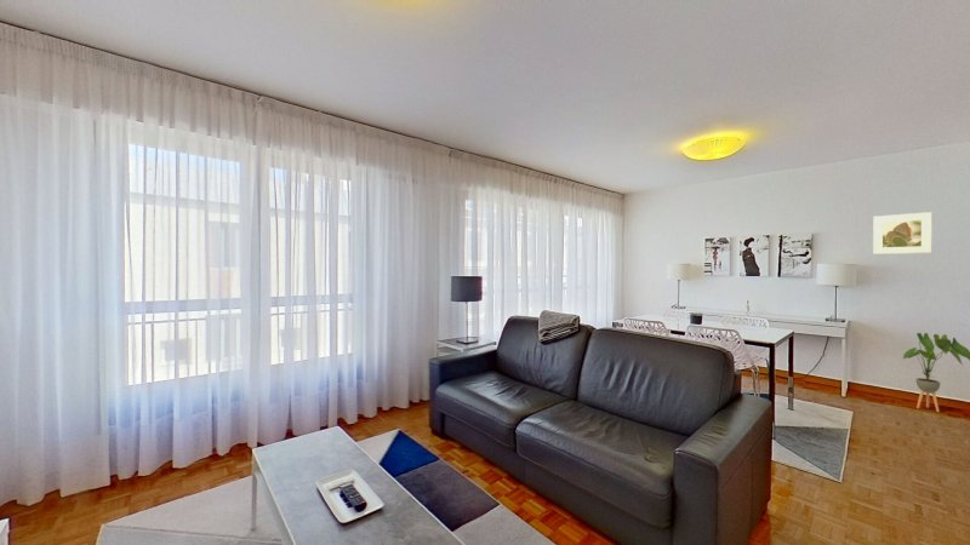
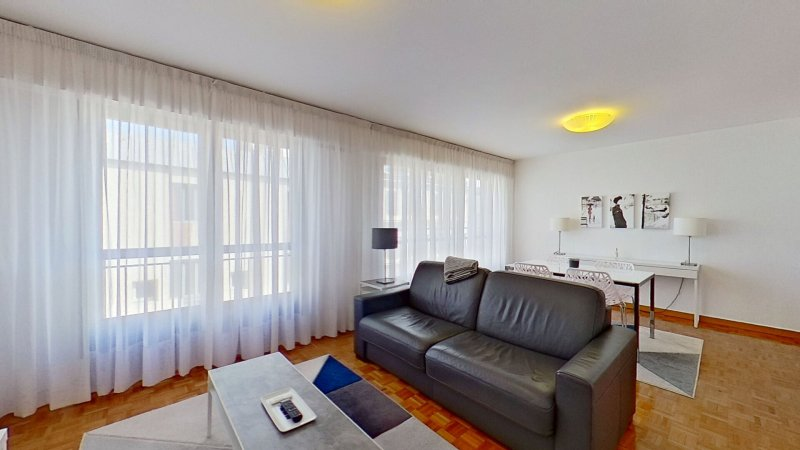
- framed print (901, 234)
- house plant (931, 368)
